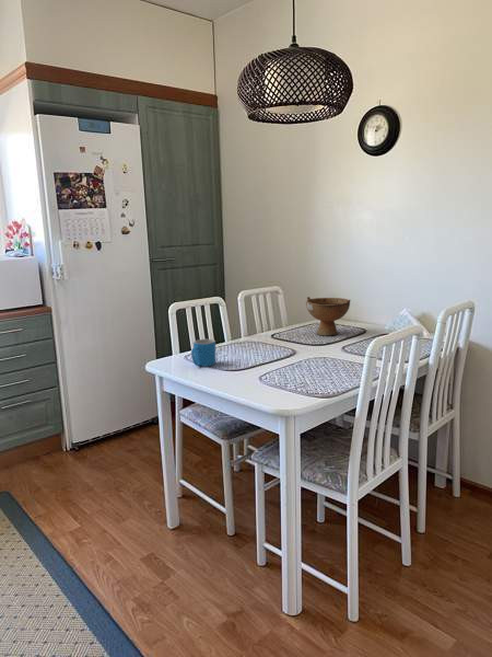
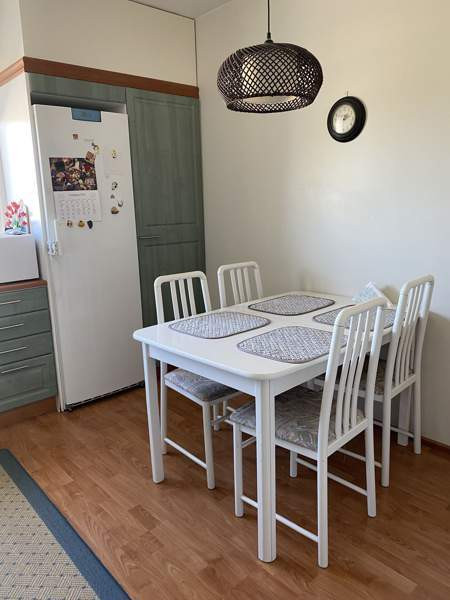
- mug (202, 353)
- bowl (327, 315)
